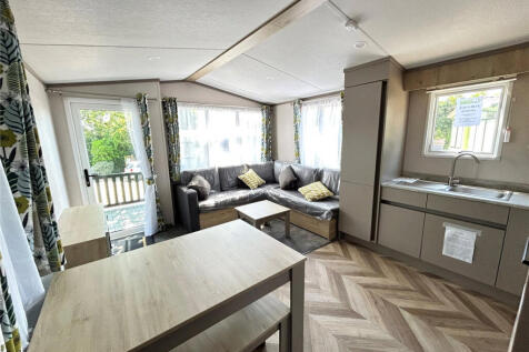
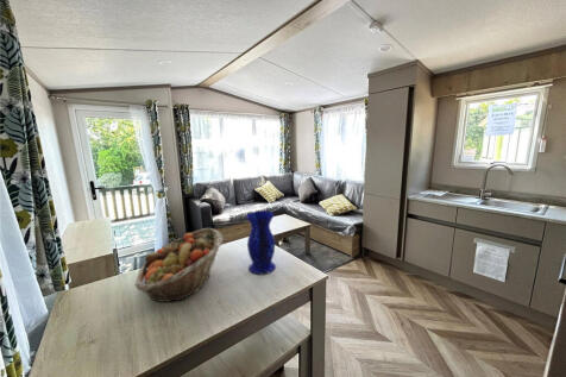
+ vase (260, 240)
+ fruit basket (182, 259)
